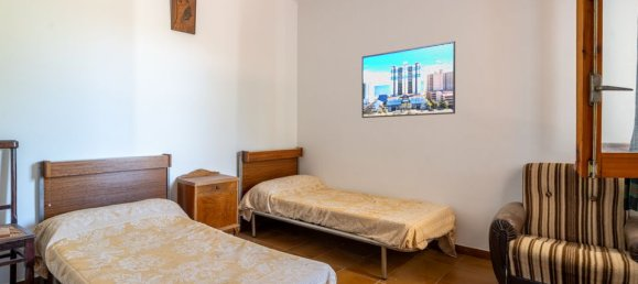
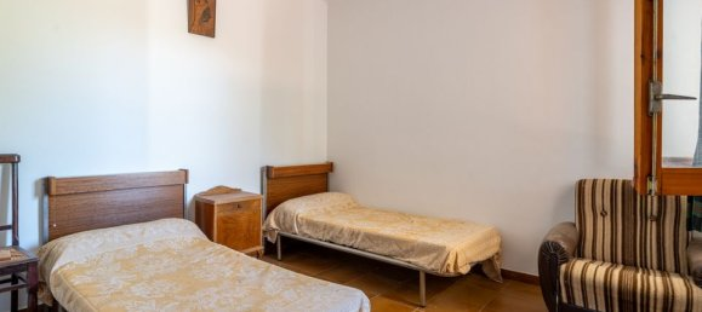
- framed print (404, 83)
